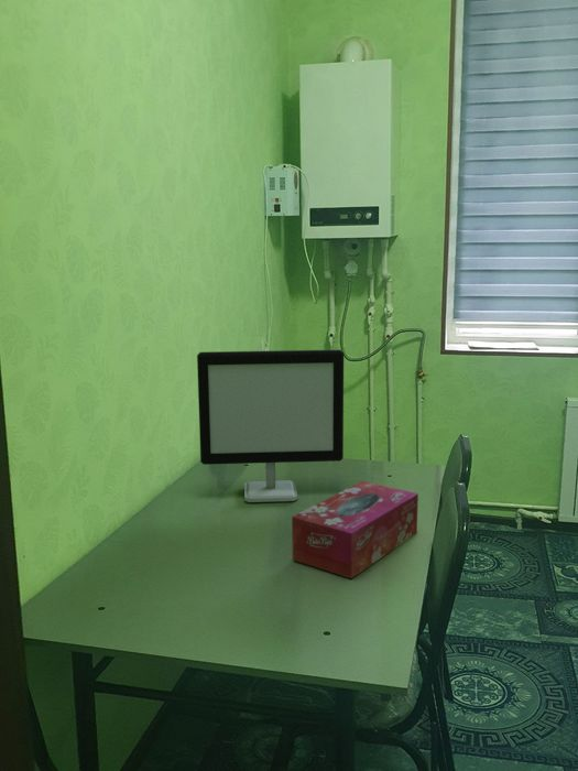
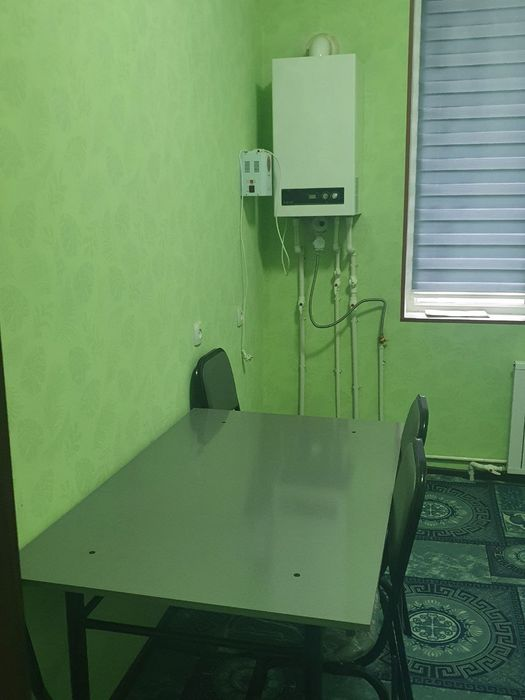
- tissue box (357, 524)
- computer monitor (271, 423)
